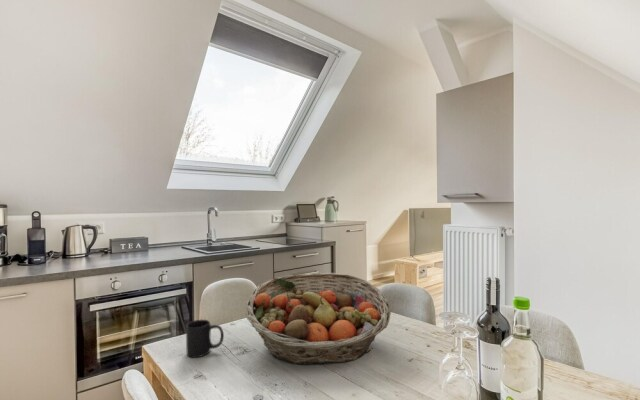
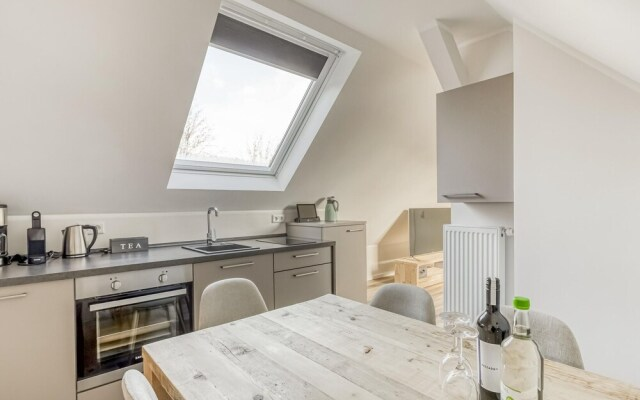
- fruit basket (318, 313)
- mug (205, 337)
